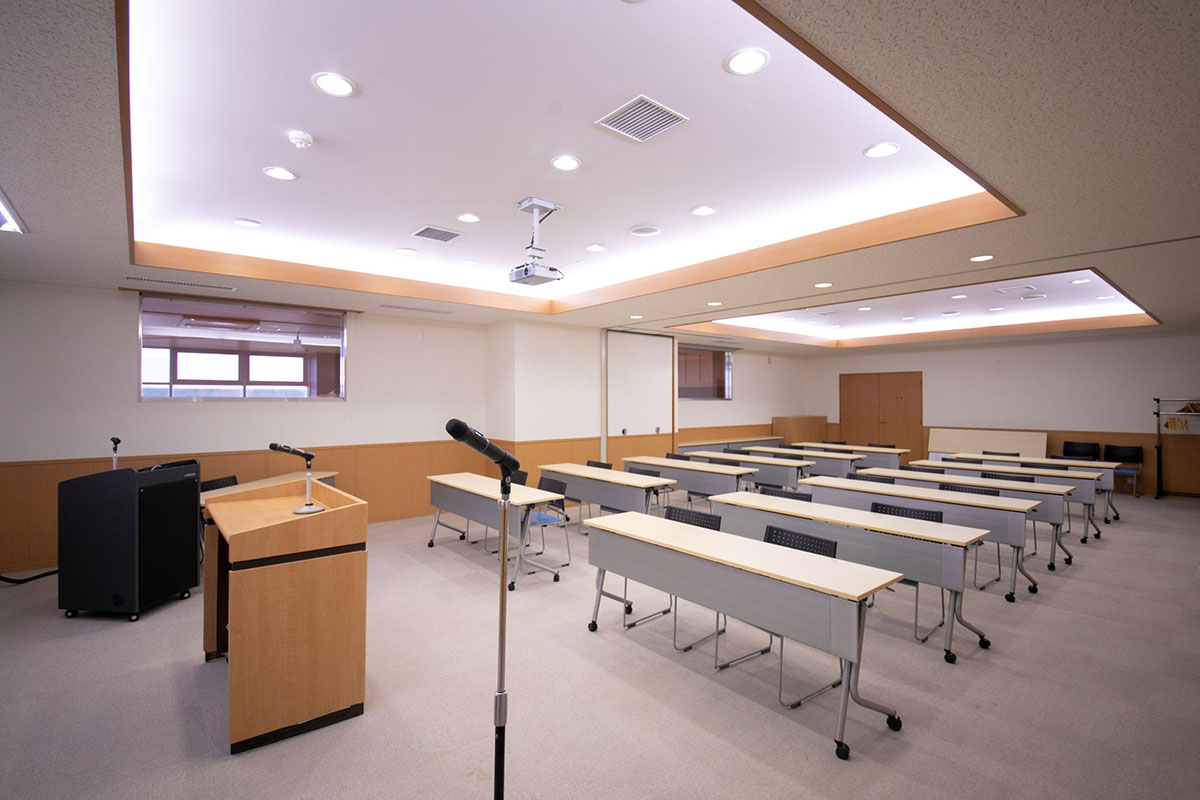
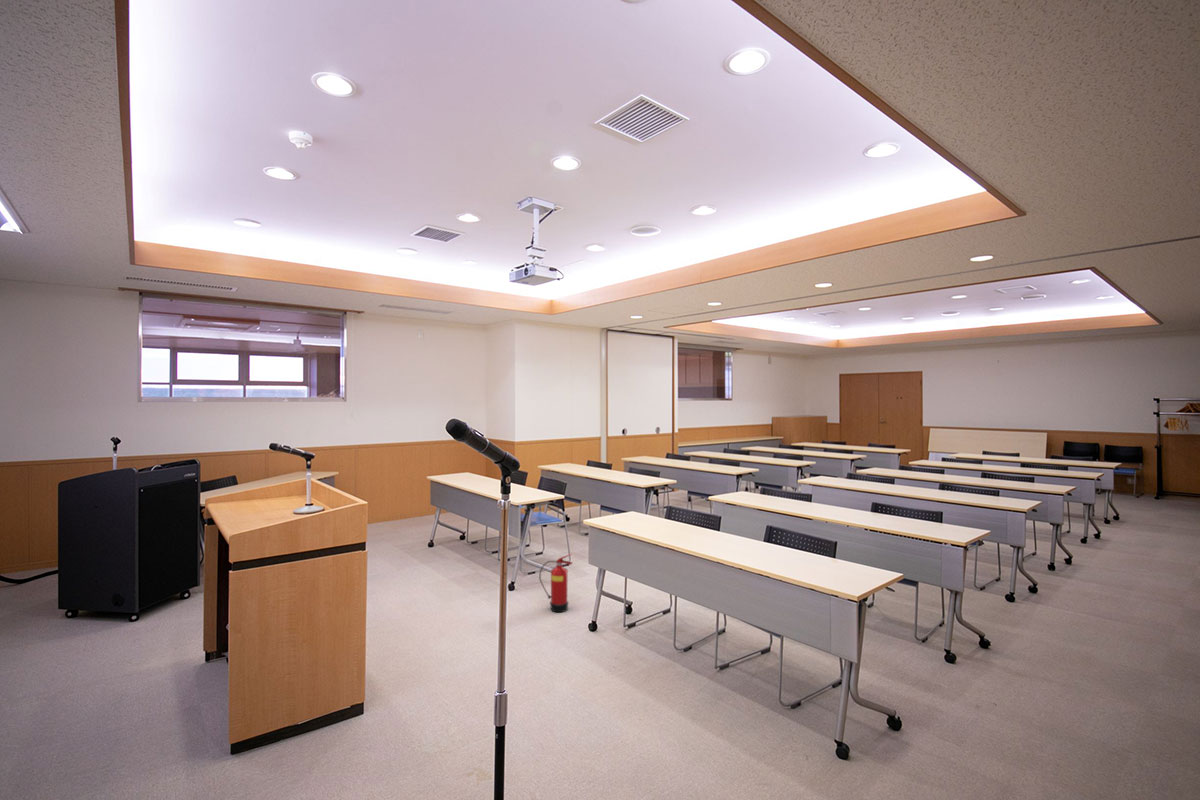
+ fire extinguisher (556, 581)
